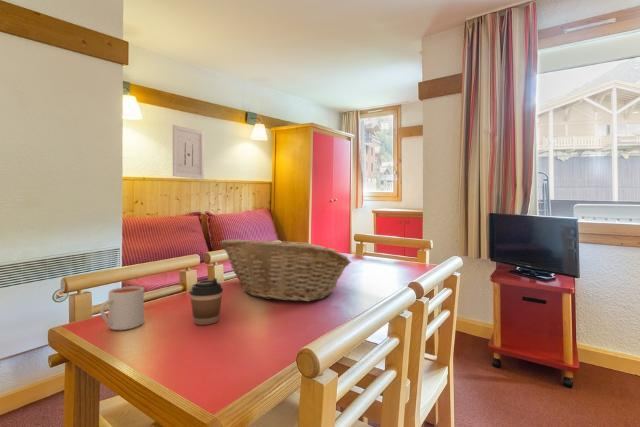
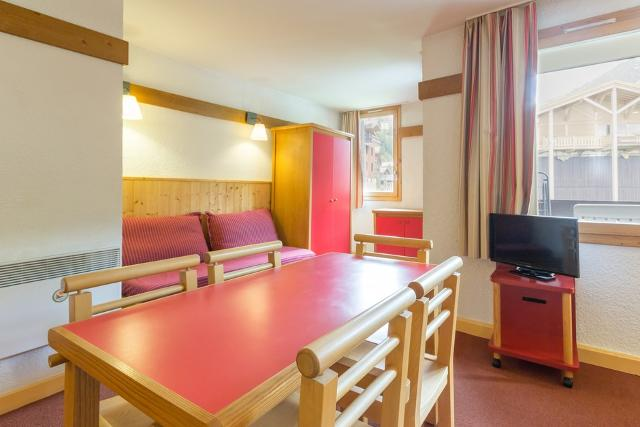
- mug (121, 309)
- fruit basket (284, 264)
- wall art (188, 153)
- coffee cup (206, 300)
